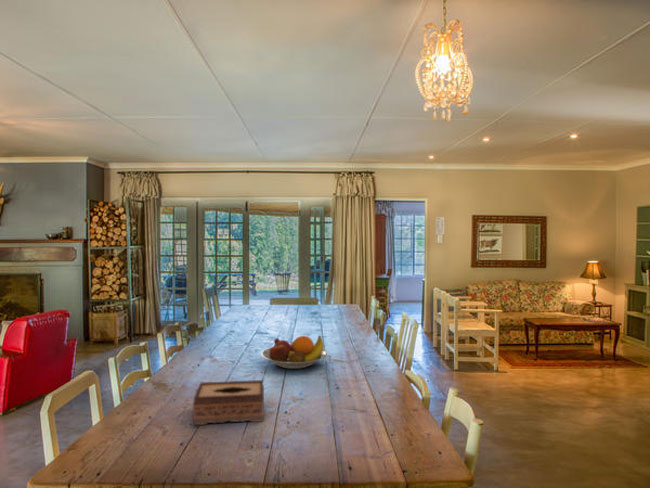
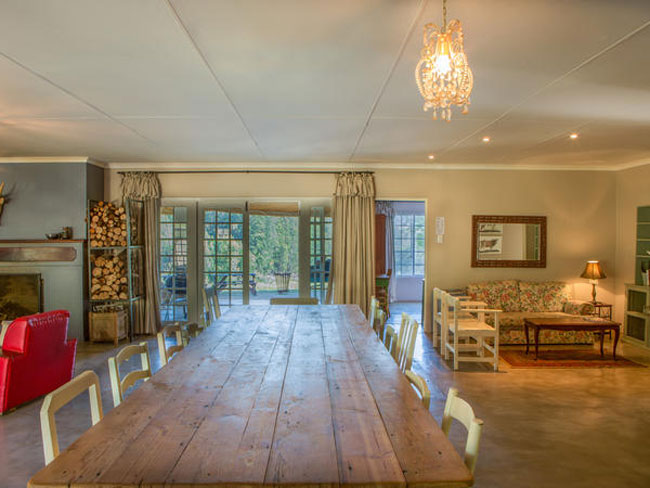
- tissue box (230, 401)
- fruit bowl (294, 350)
